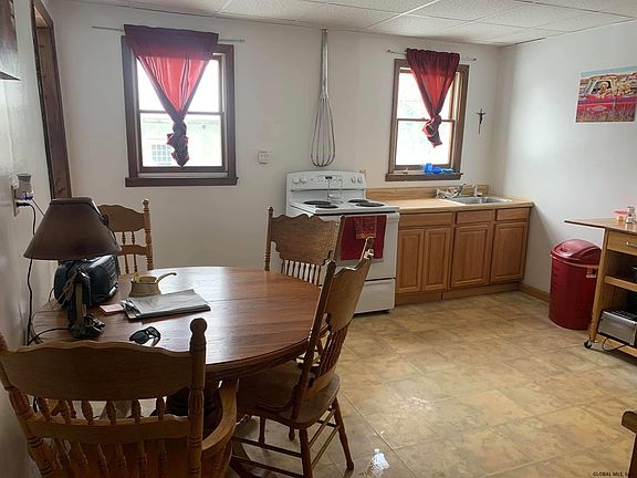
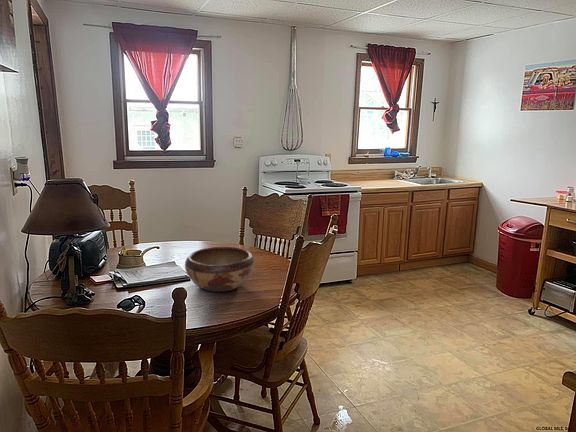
+ decorative bowl (220, 270)
